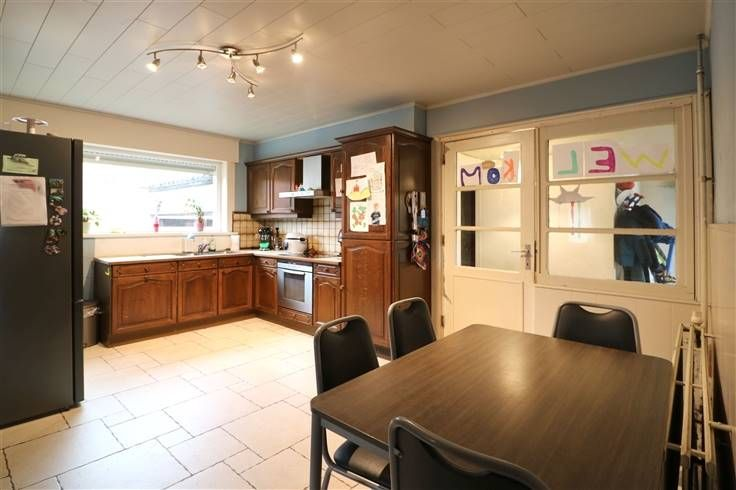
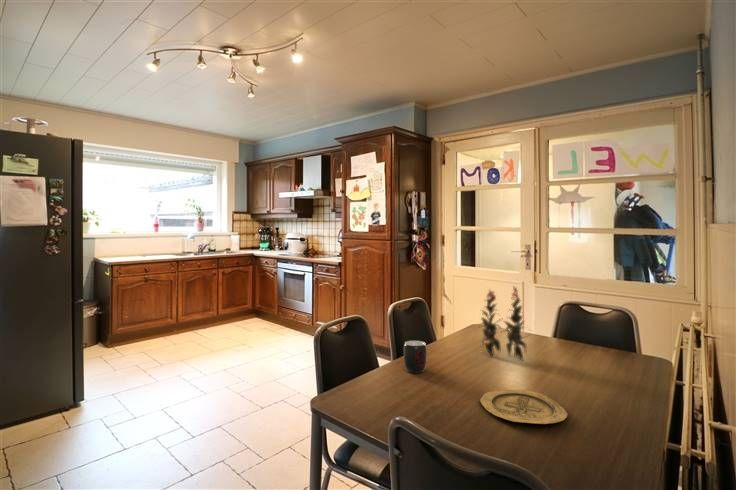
+ flower (503, 321)
+ mug (417, 355)
+ plate (522, 406)
